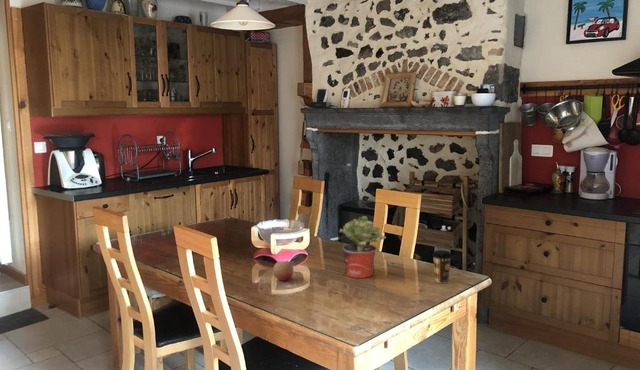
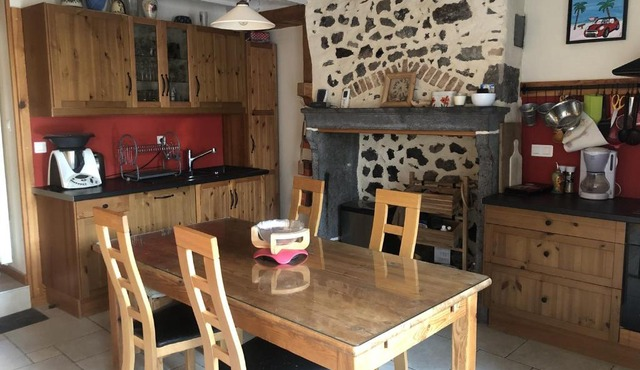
- coffee cup (441, 266)
- potted plant (362, 245)
- fruit (283, 270)
